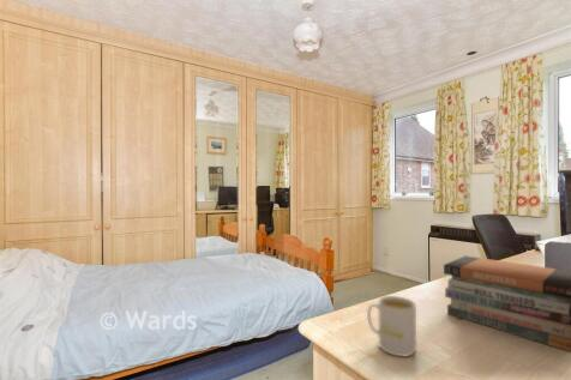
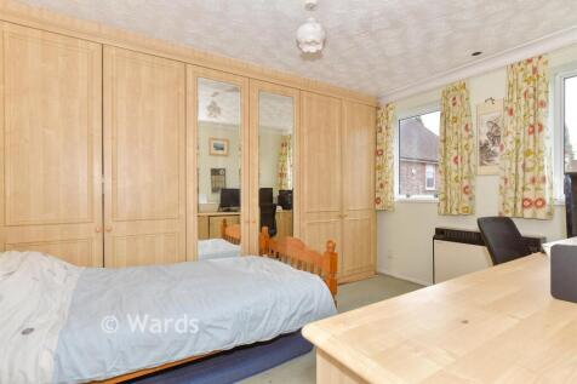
- mug (390, 322)
- book stack (509, 294)
